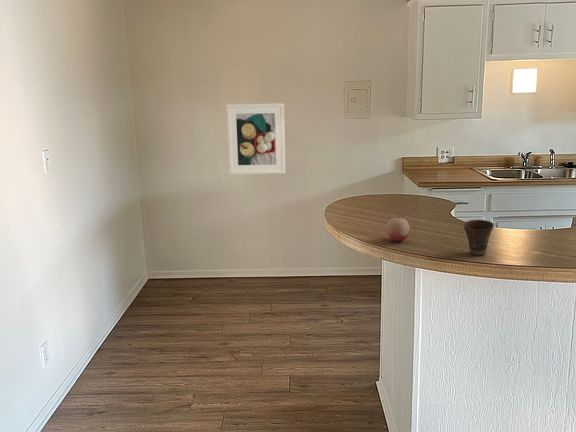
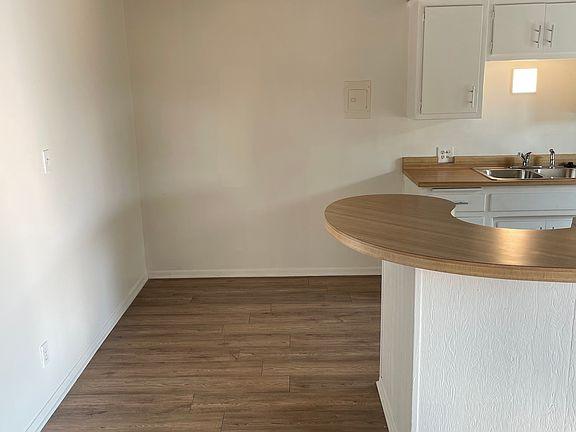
- cup (477, 238)
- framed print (256, 139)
- fruit (397, 229)
